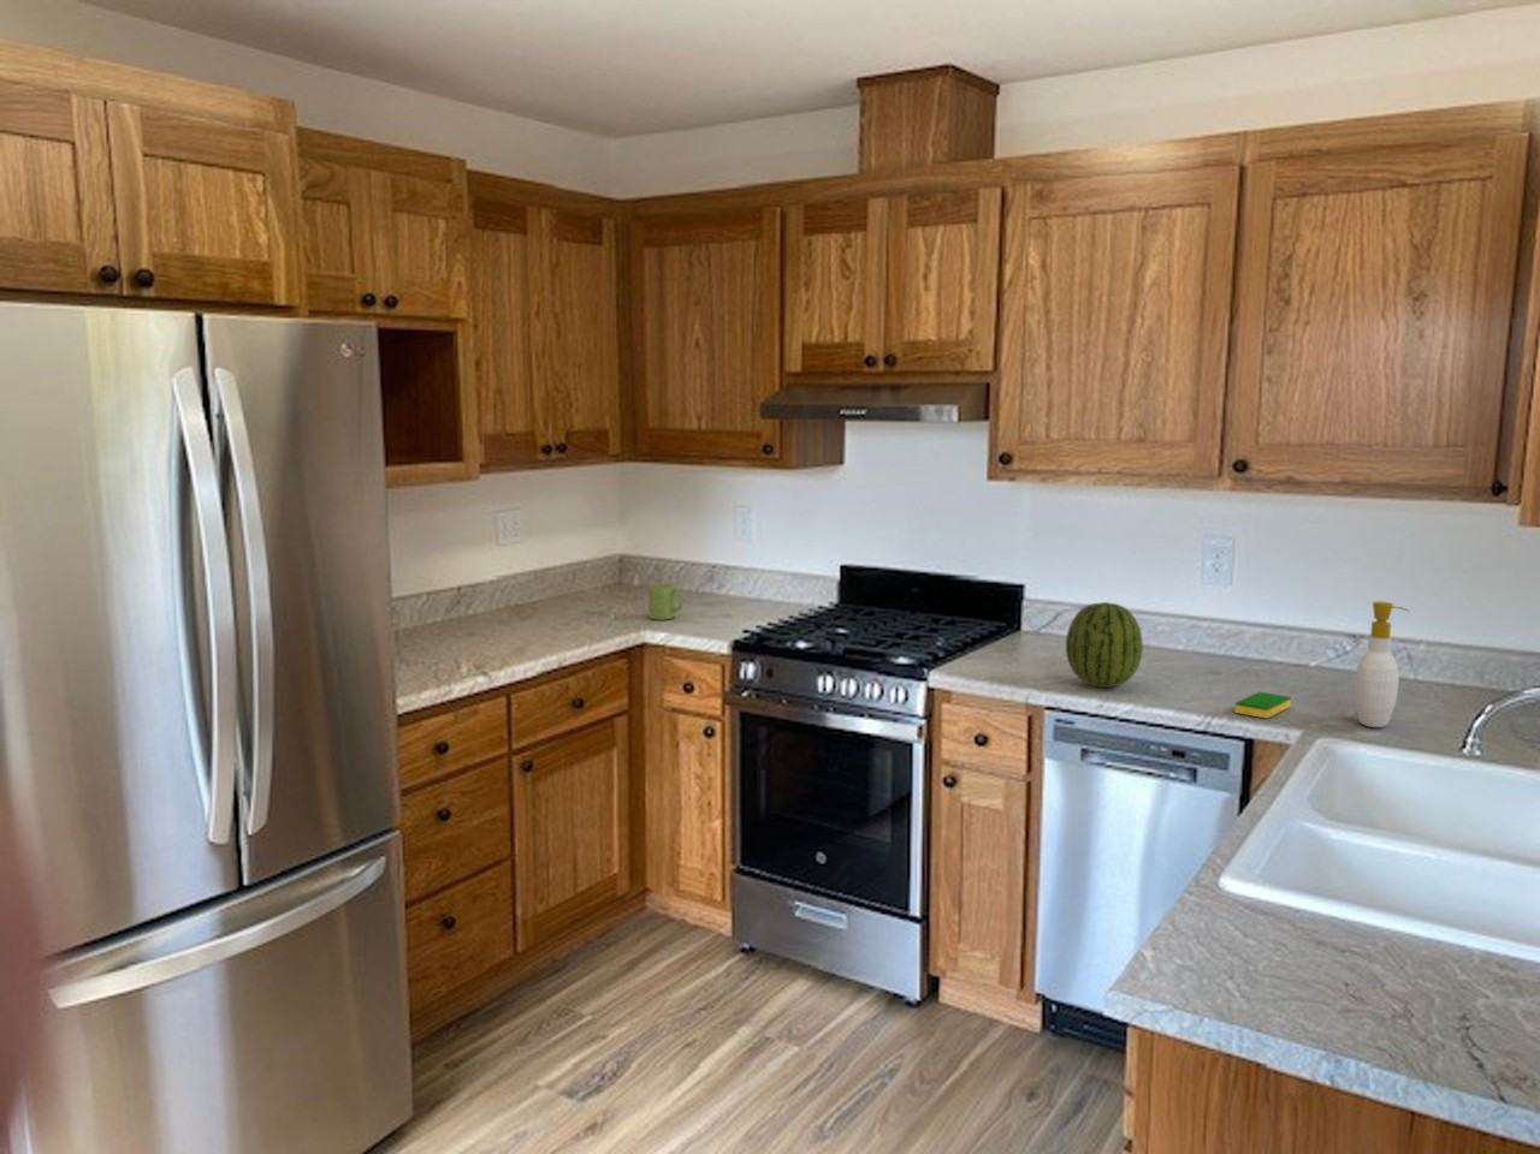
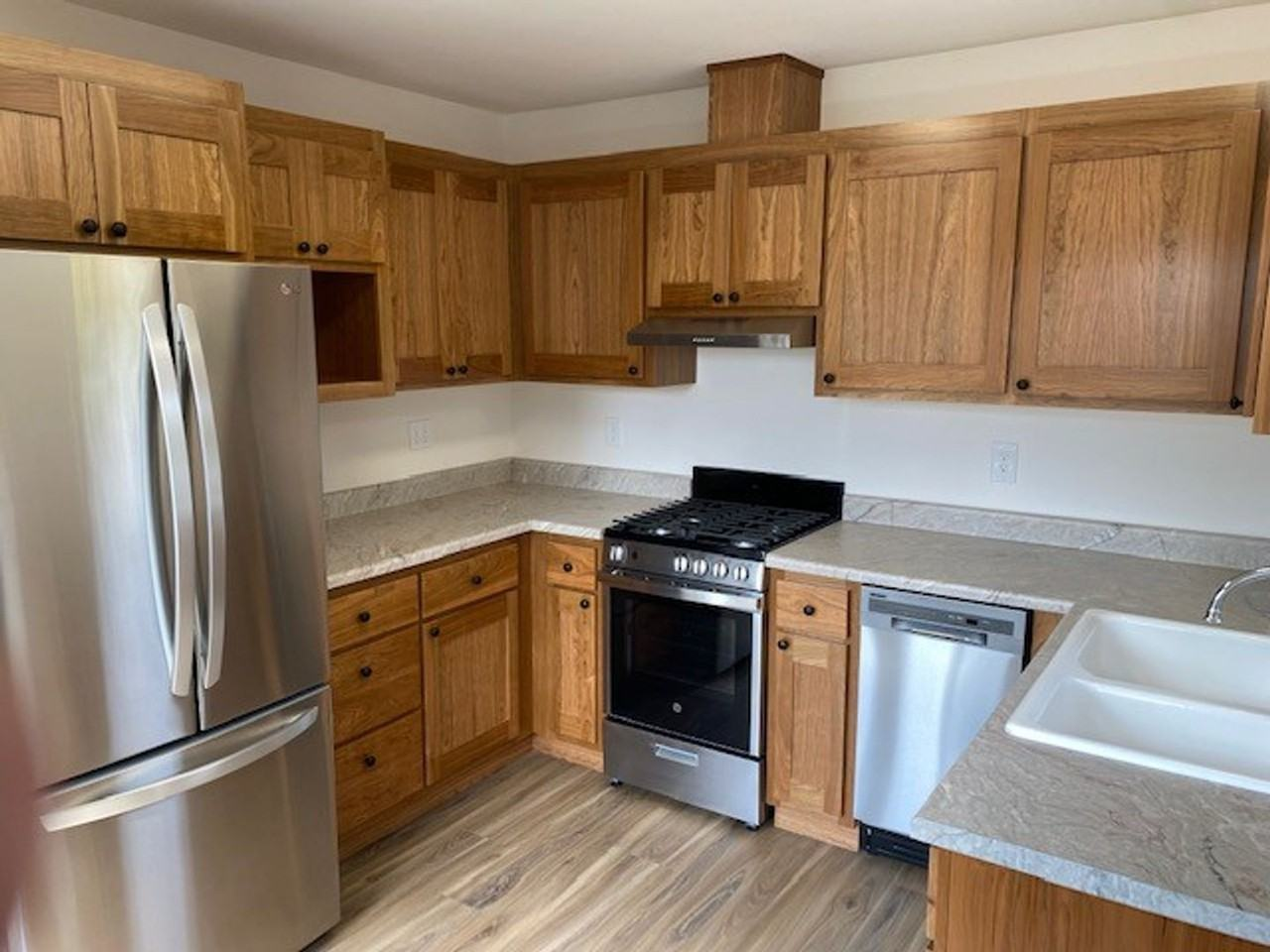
- soap bottle (1380, 662)
- dish sponge (1262, 704)
- fruit (1103, 645)
- mug (667, 601)
